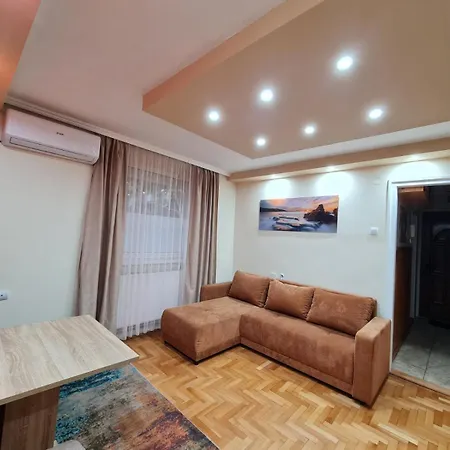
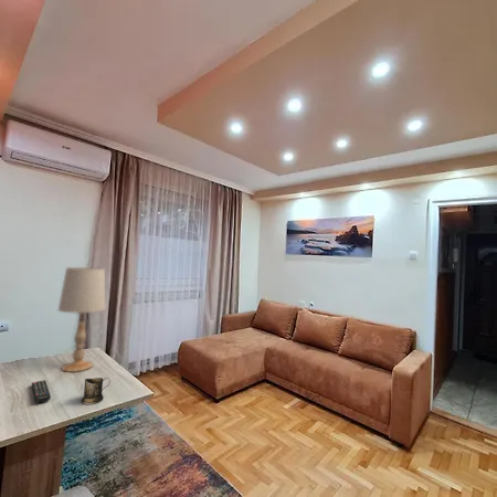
+ table lamp (82, 317)
+ remote control (40, 391)
+ mug (96, 388)
